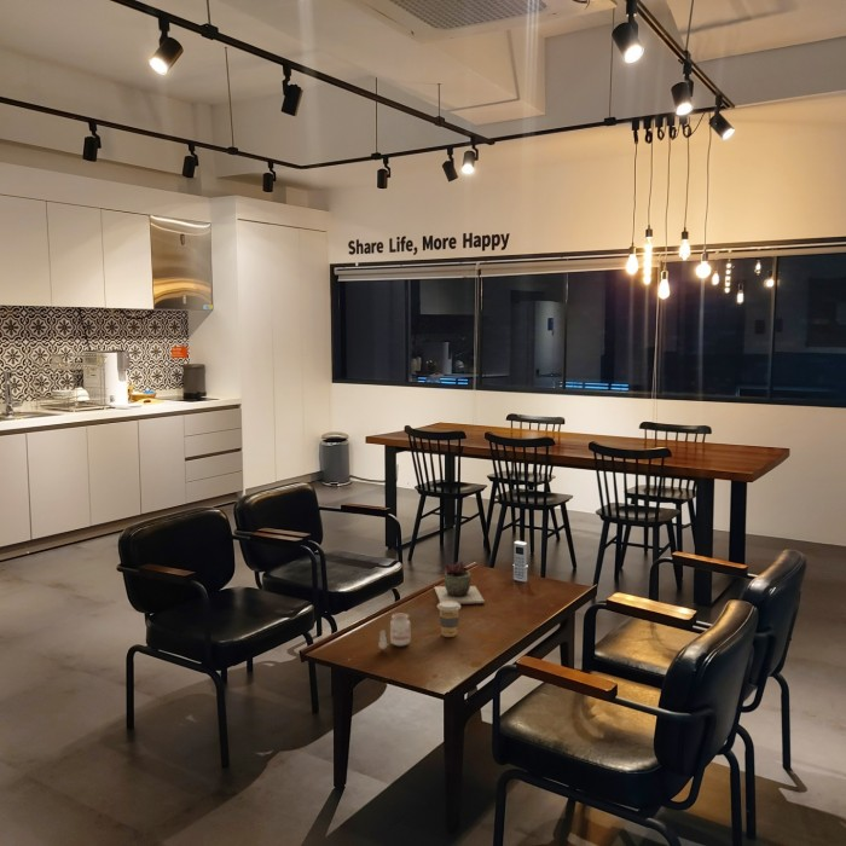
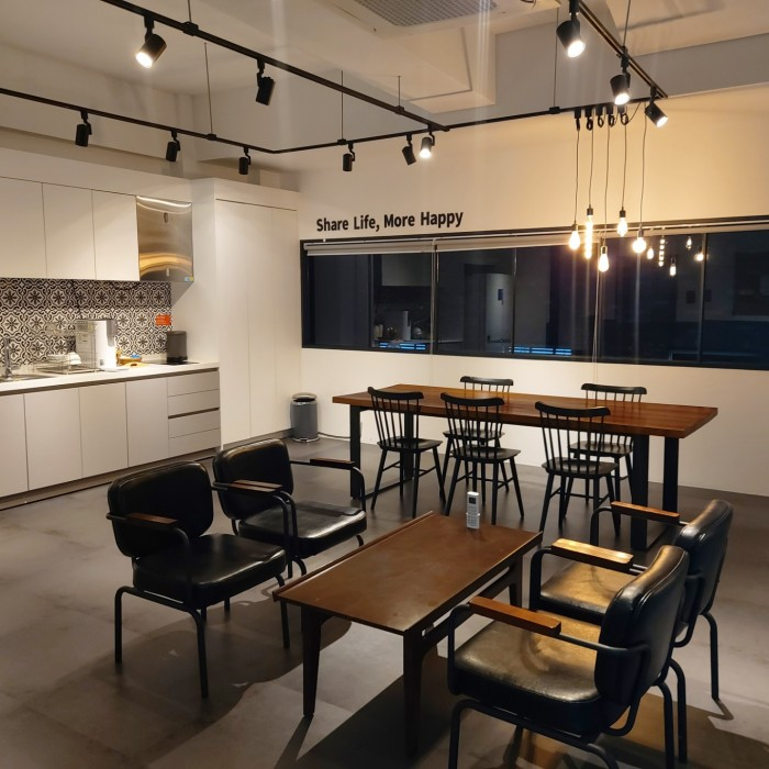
- coffee cup (448, 619)
- candle (395, 632)
- succulent plant (458, 578)
